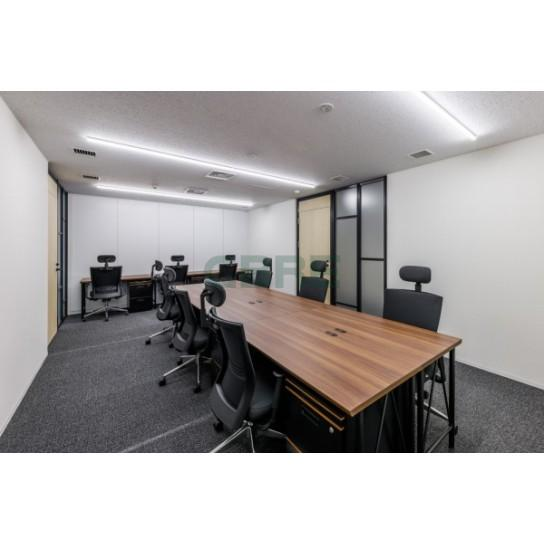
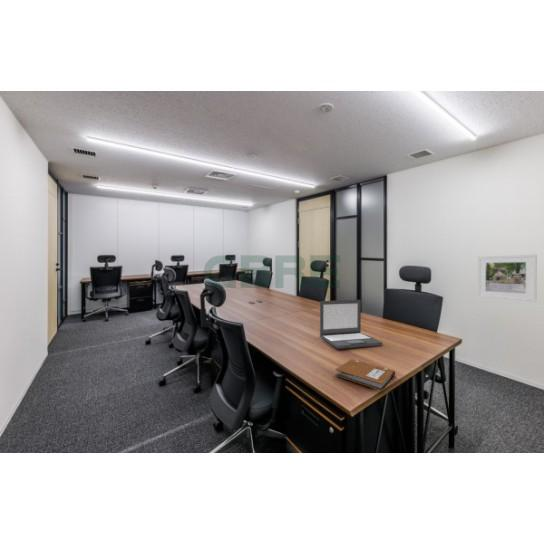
+ laptop (349, 321)
+ notebook (366, 373)
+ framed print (504, 277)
